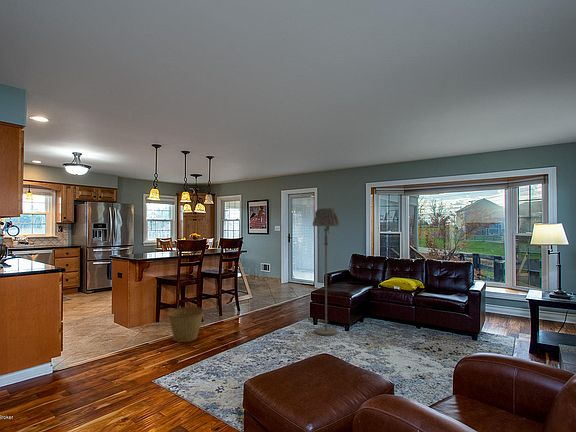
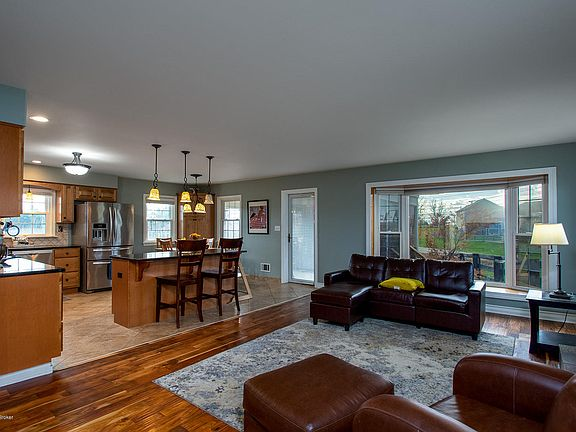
- floor lamp (326, 269)
- basket (185, 324)
